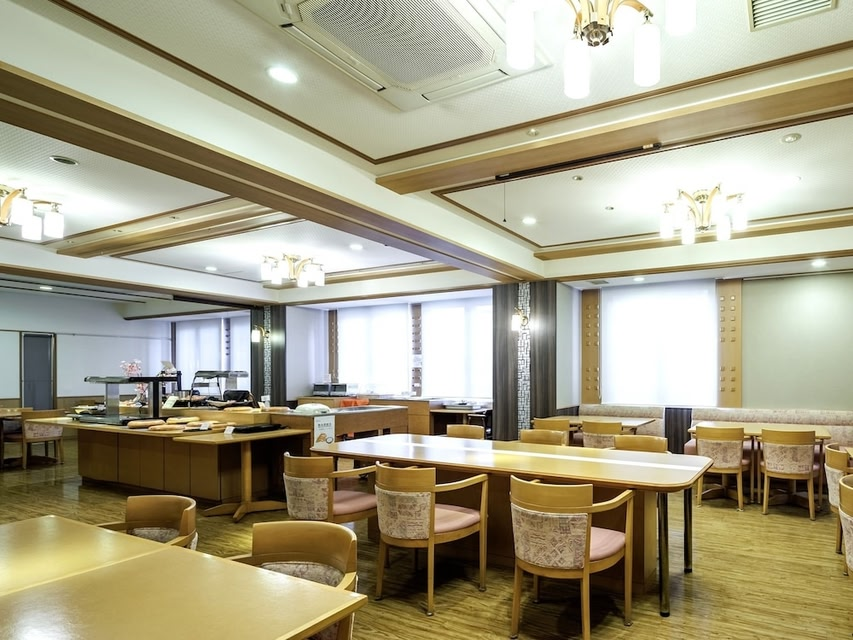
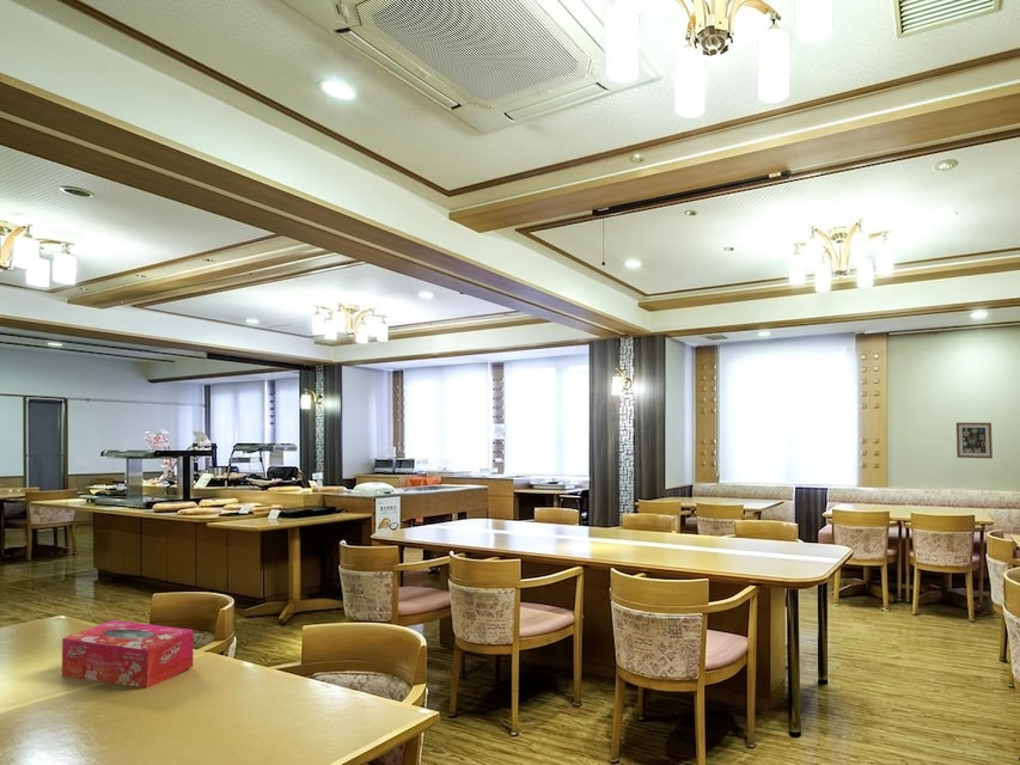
+ tissue box (128, 651)
+ wall art (973, 440)
